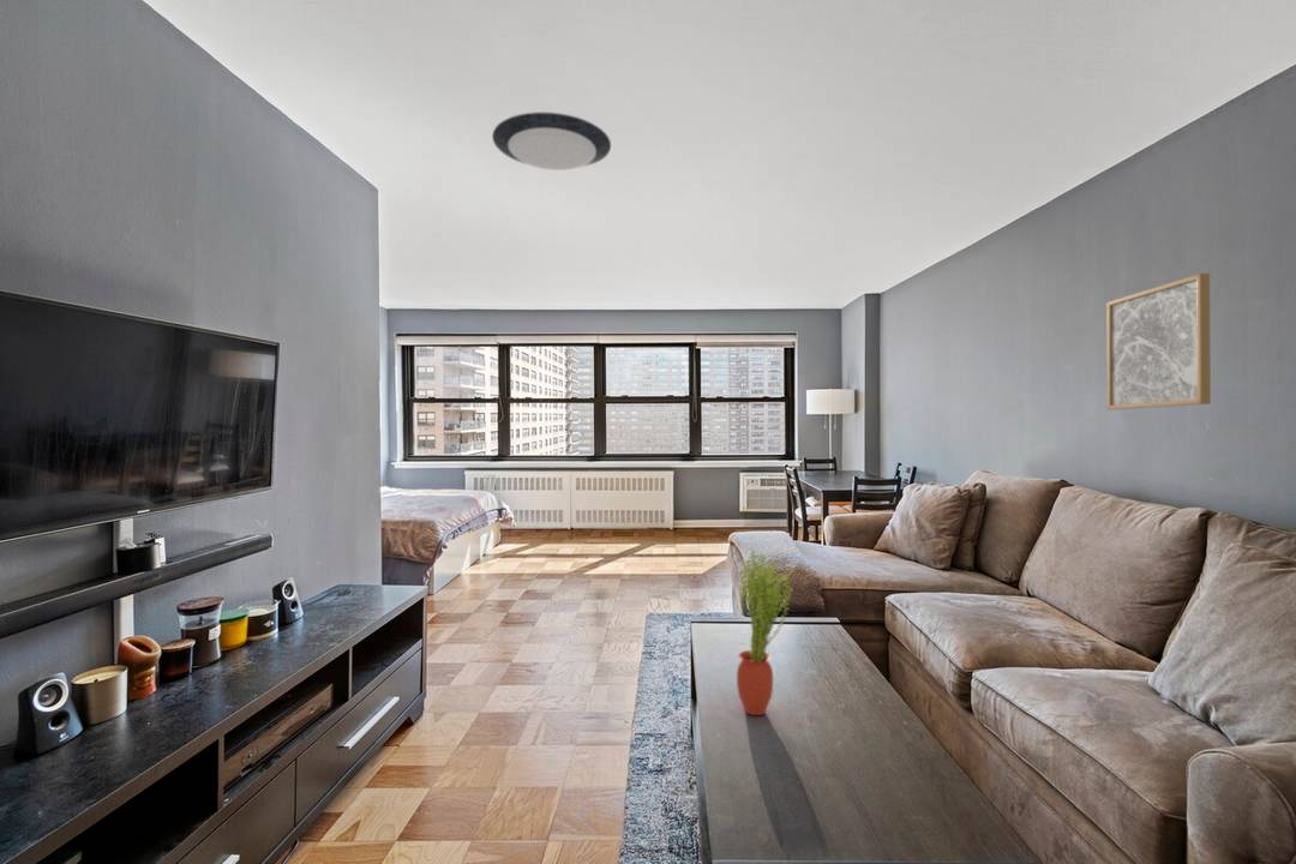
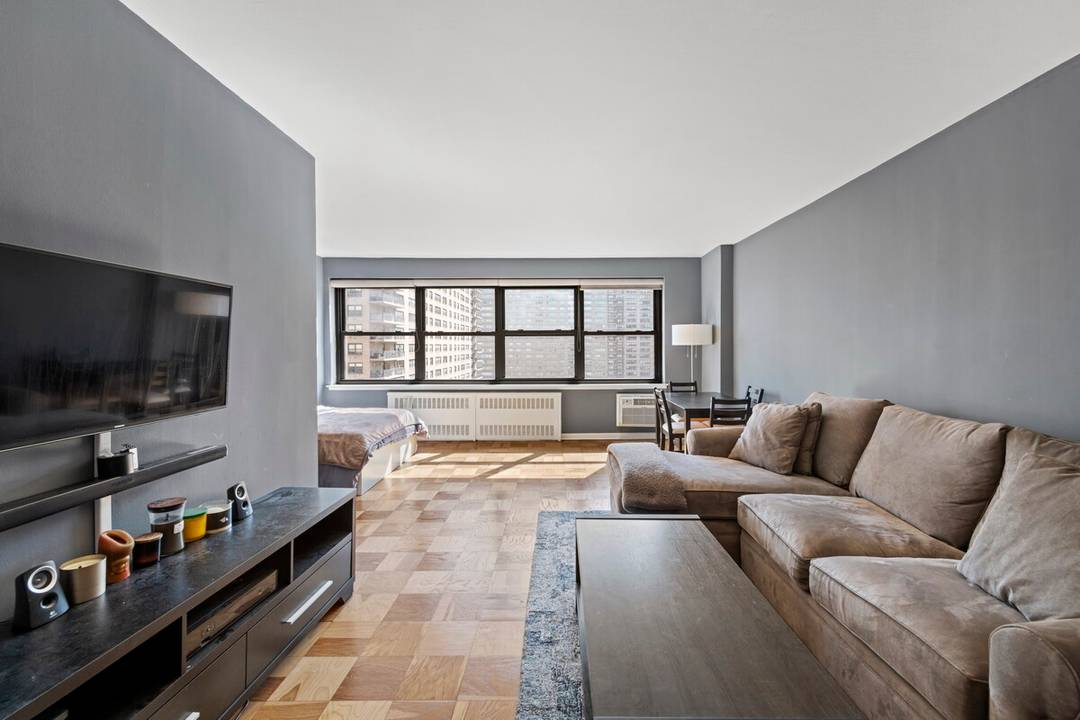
- ceiling light (552, 148)
- wall art (1153, 348)
- potted plant (764, 631)
